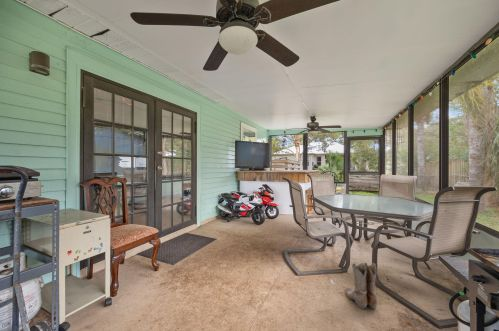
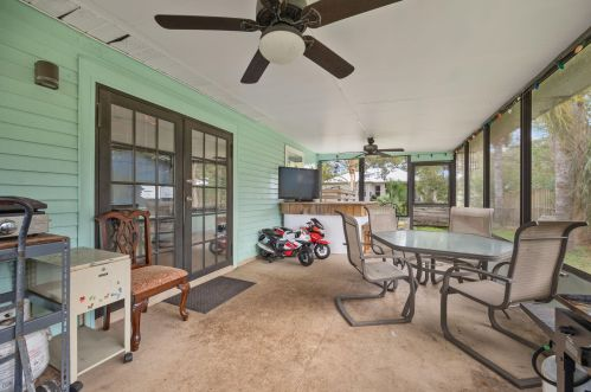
- boots (360, 279)
